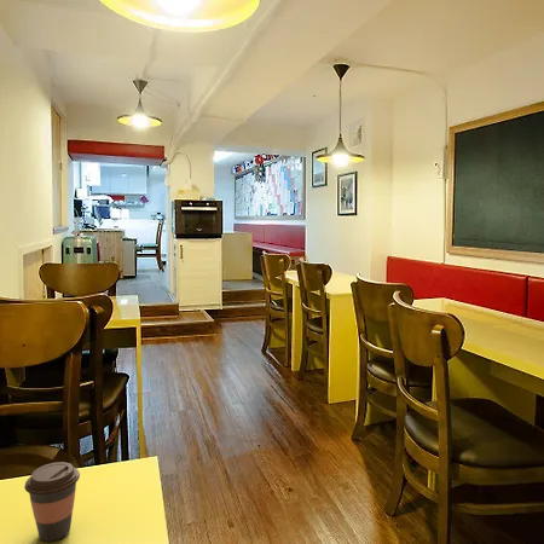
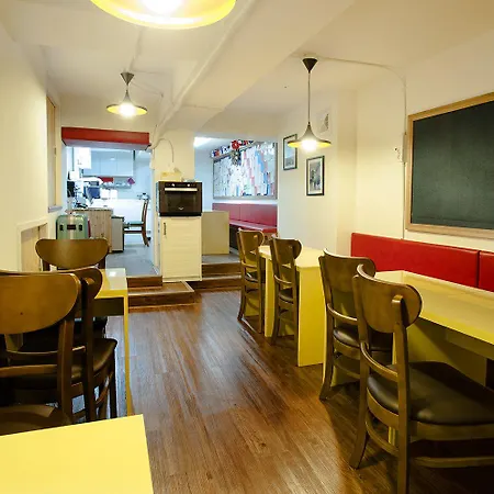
- coffee cup (53, 502)
